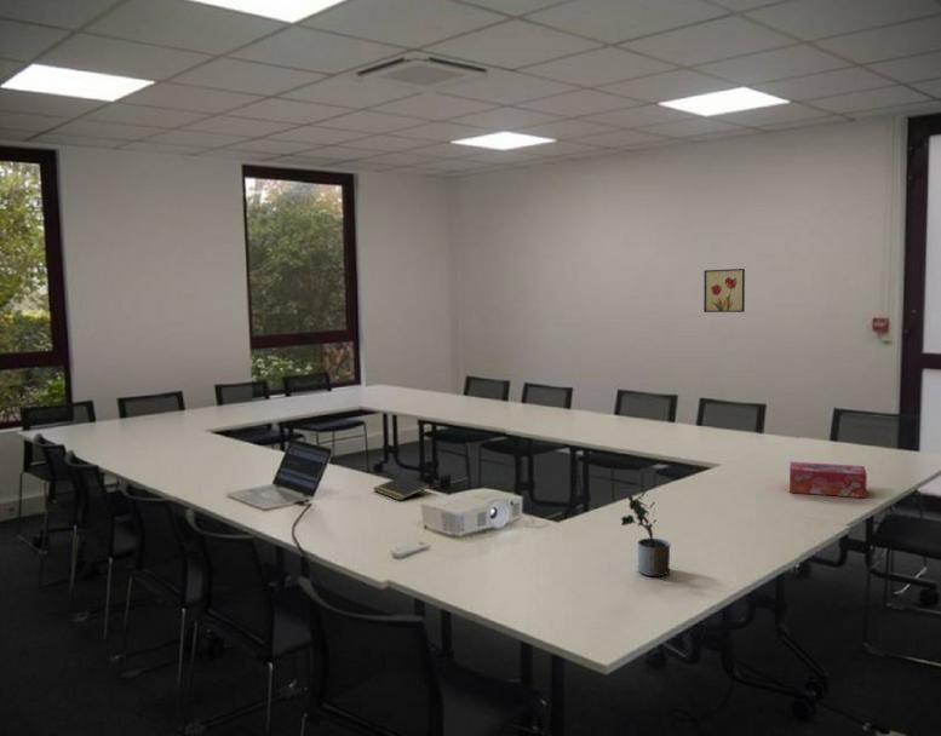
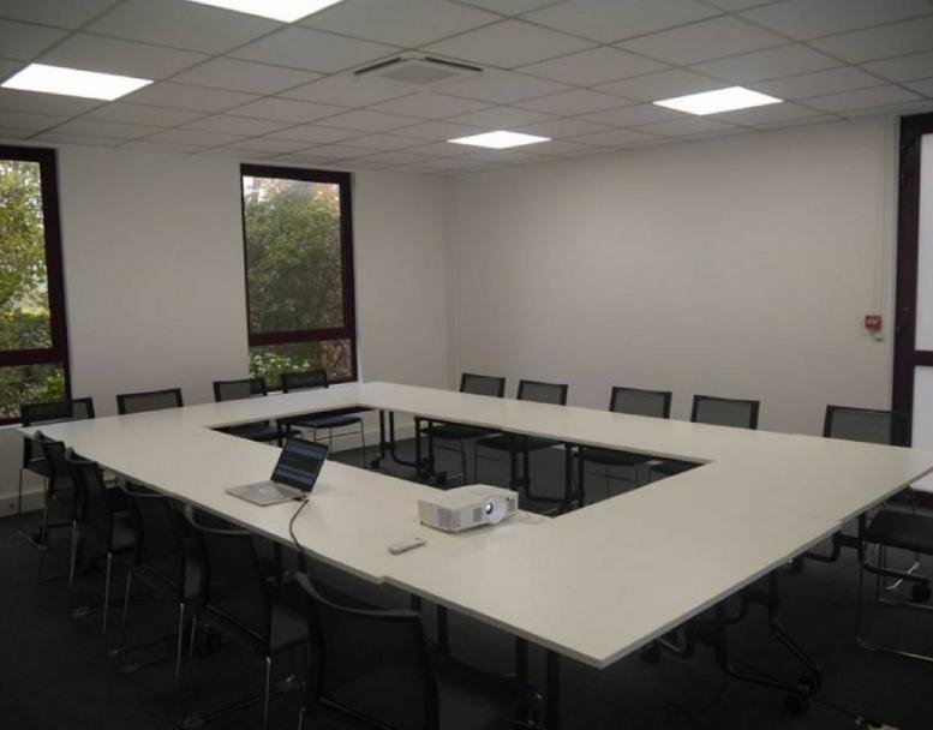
- tissue box (826, 478)
- wall art (724, 291)
- notepad (401, 487)
- potted plant (648, 533)
